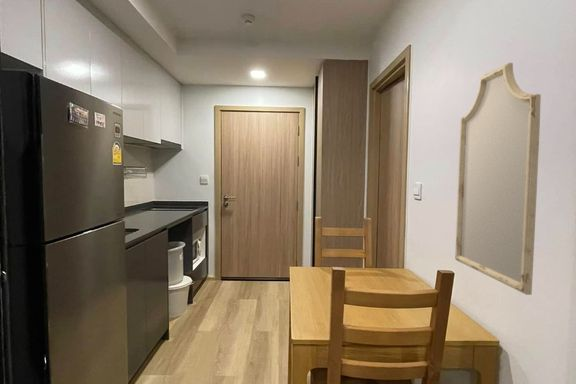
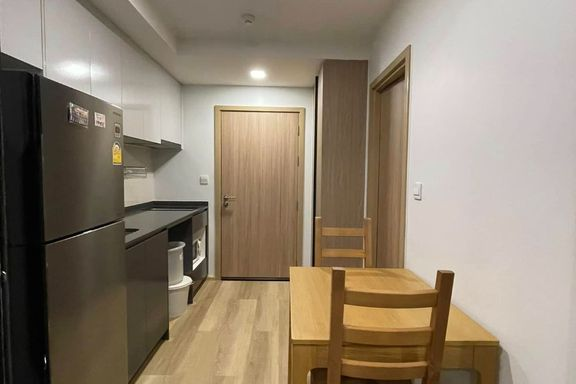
- home mirror (490, 173)
